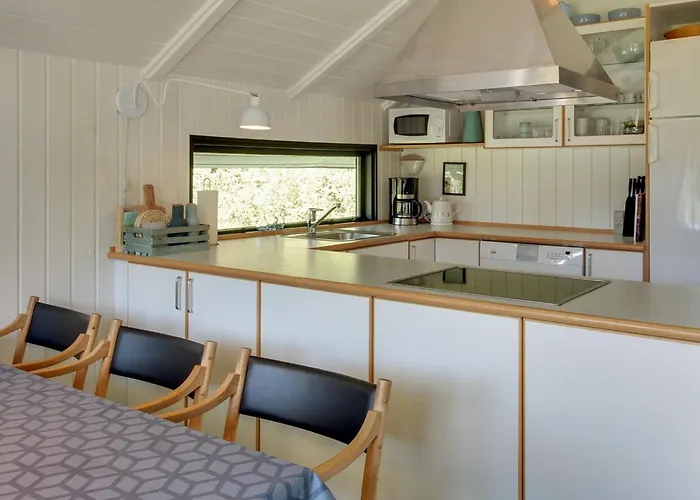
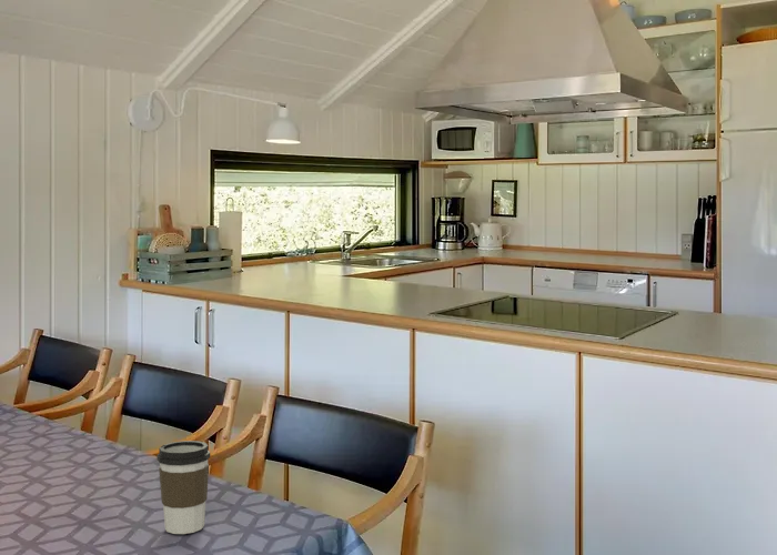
+ coffee cup (183, 486)
